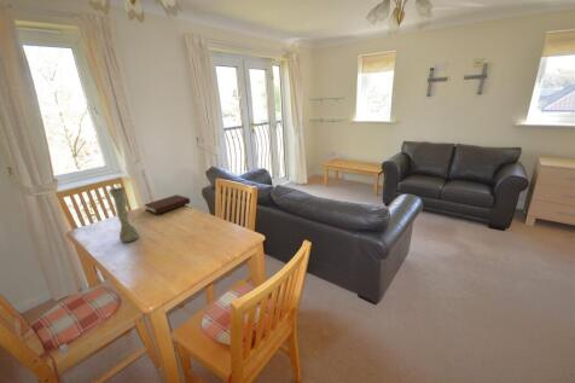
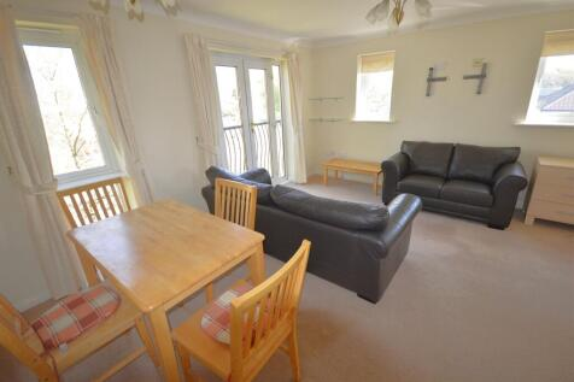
- book (167, 203)
- vase (123, 214)
